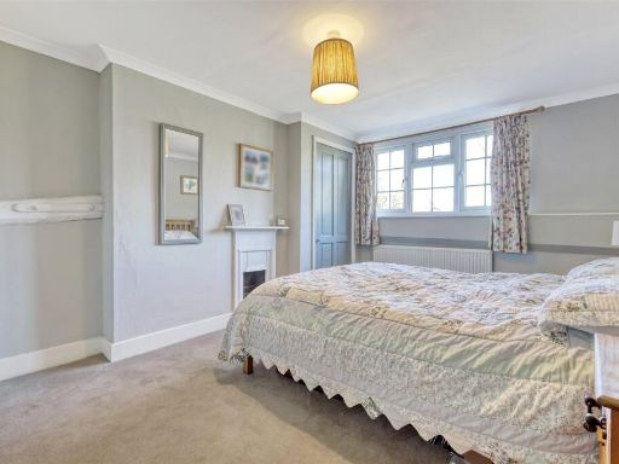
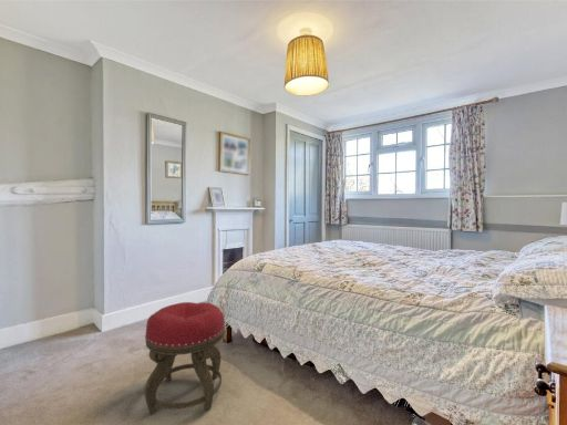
+ stool (186, 351)
